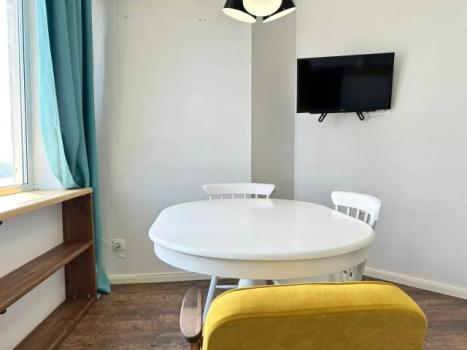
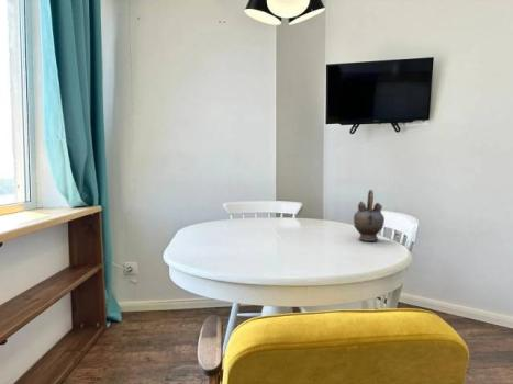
+ teapot (368, 215)
